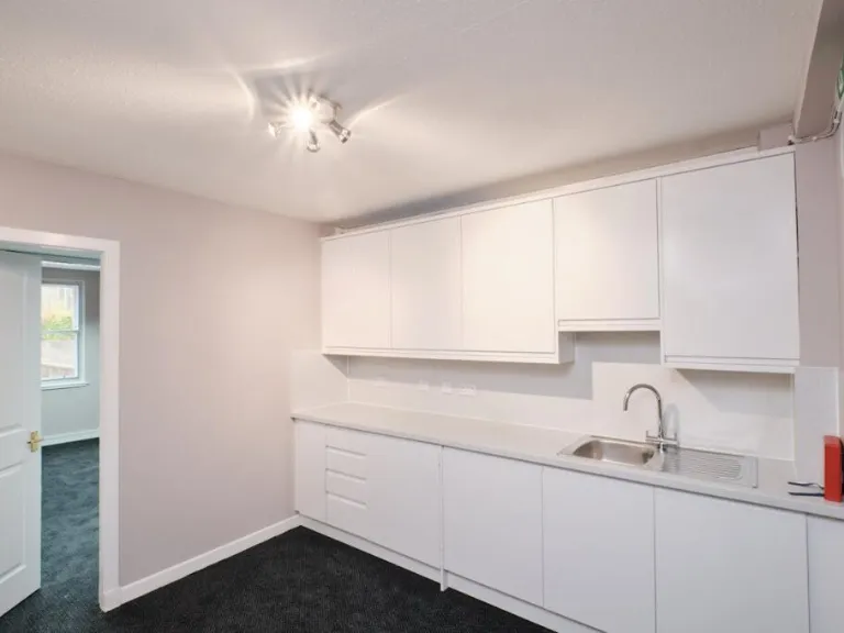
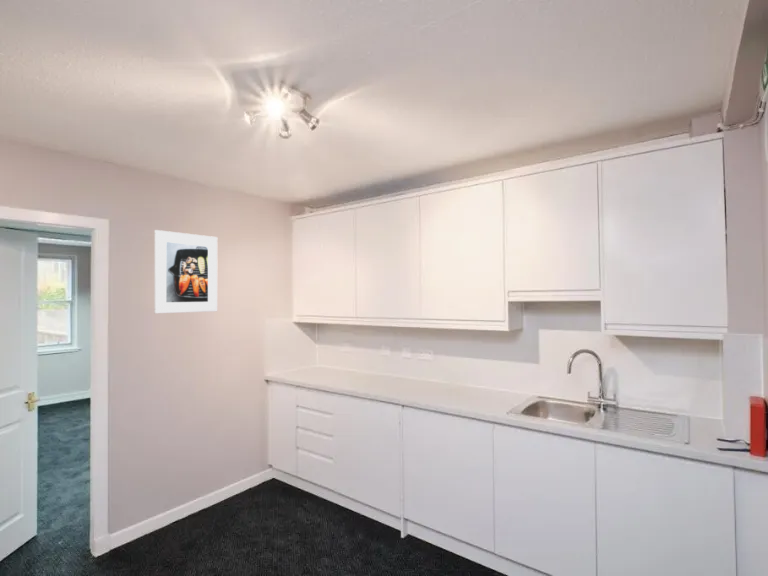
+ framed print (187, 273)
